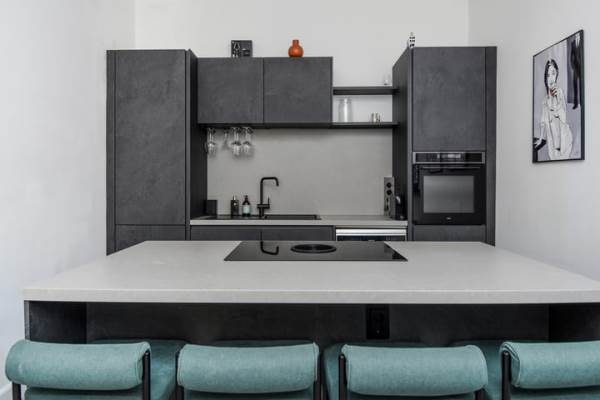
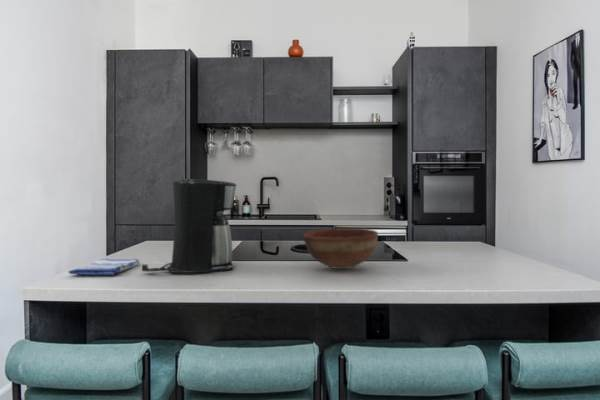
+ bowl (340, 249)
+ coffee maker (192, 223)
+ dish towel (106, 266)
